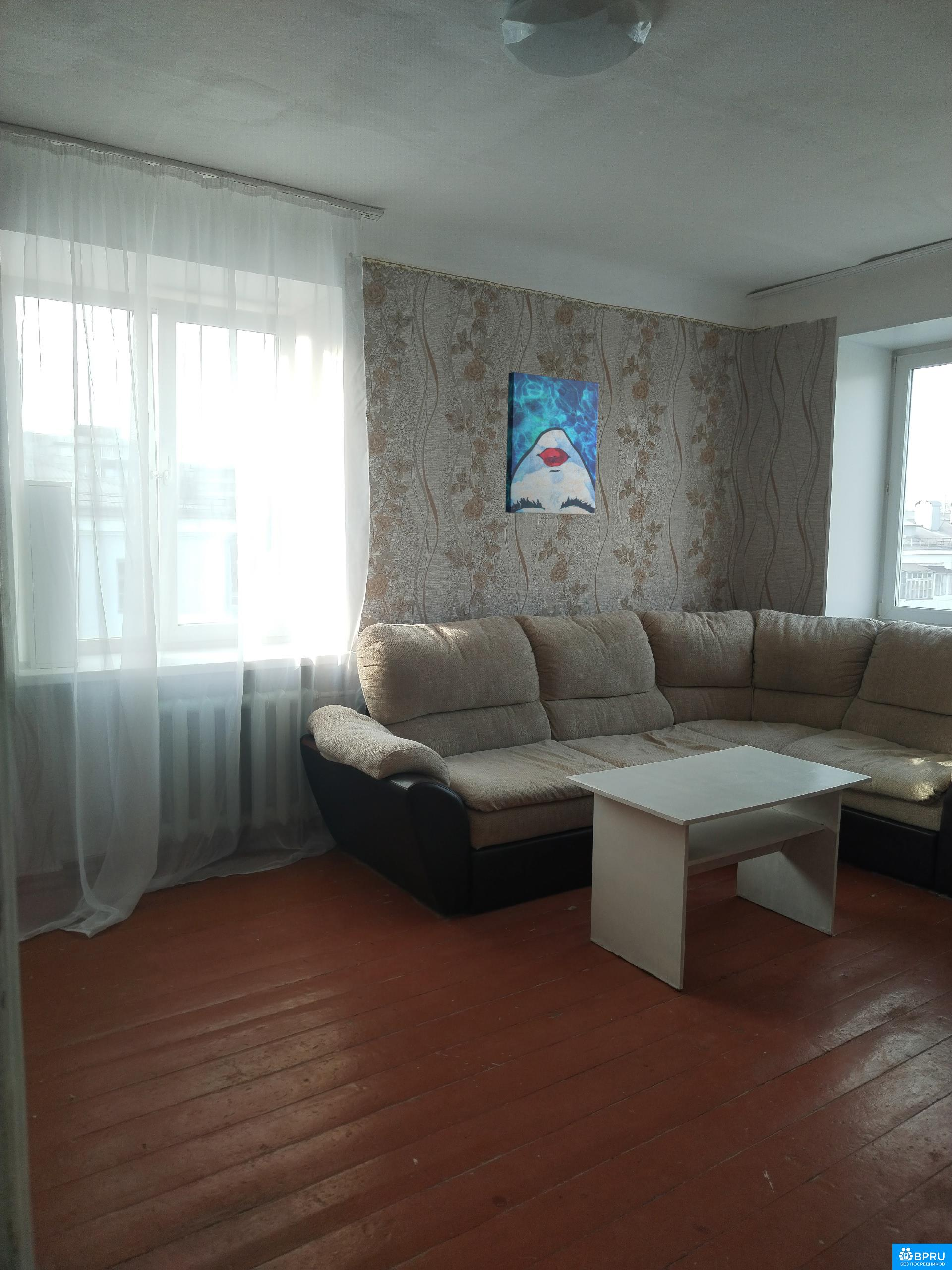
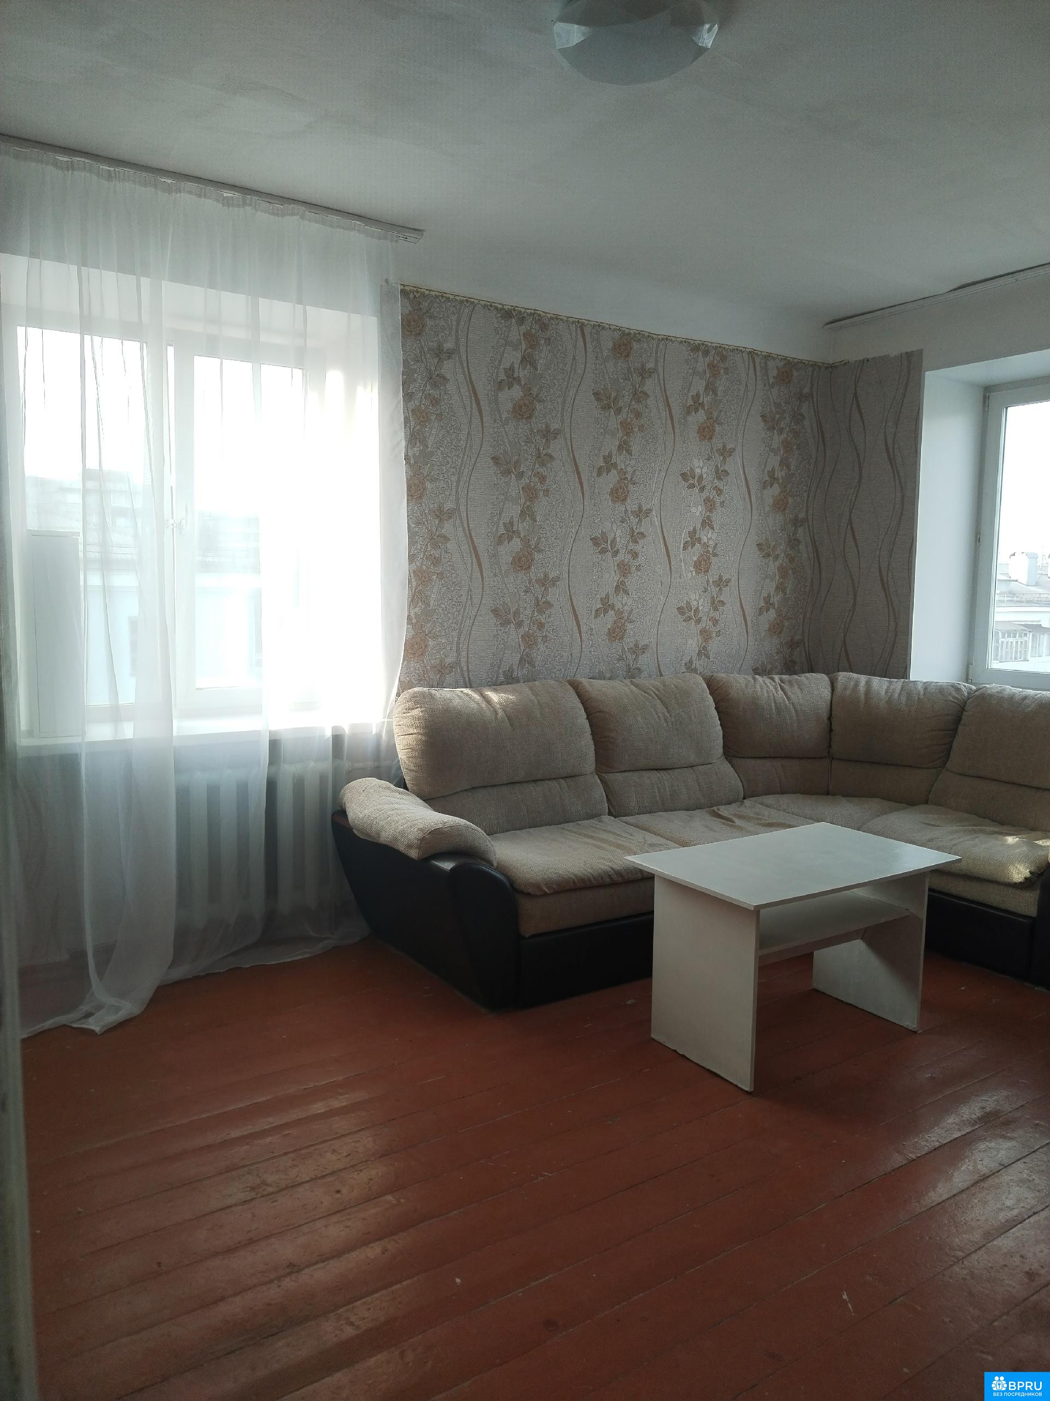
- wall art (553, 446)
